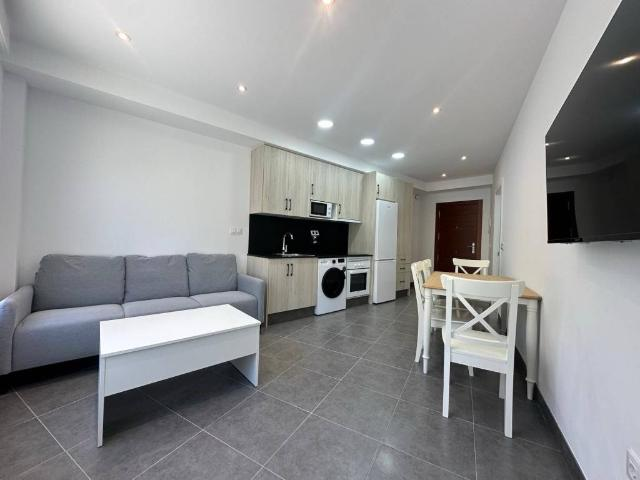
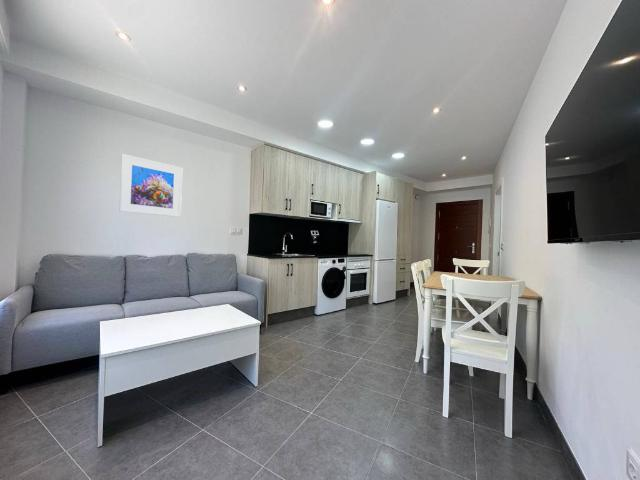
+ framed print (153, 187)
